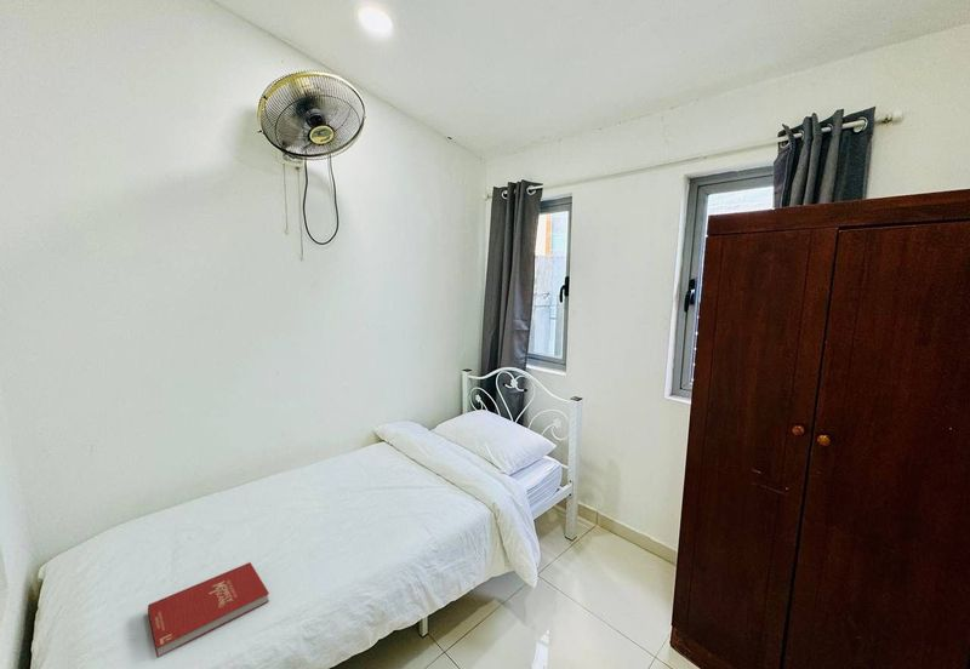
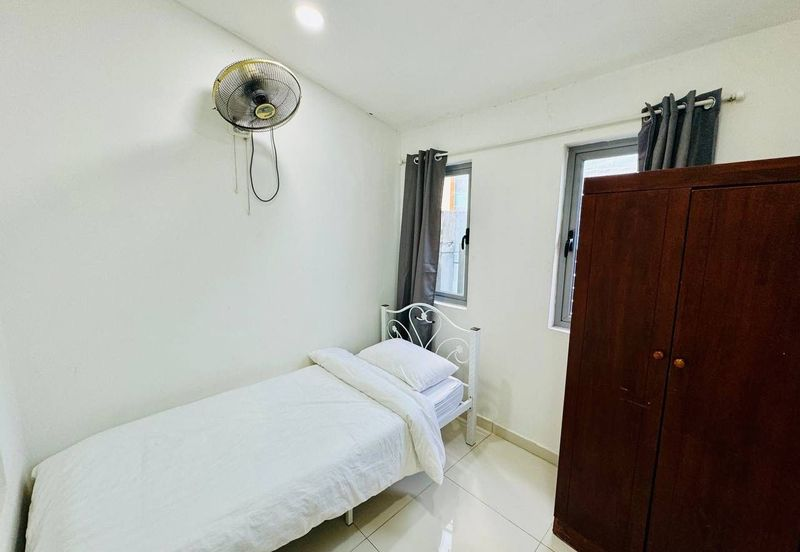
- book (210, 602)
